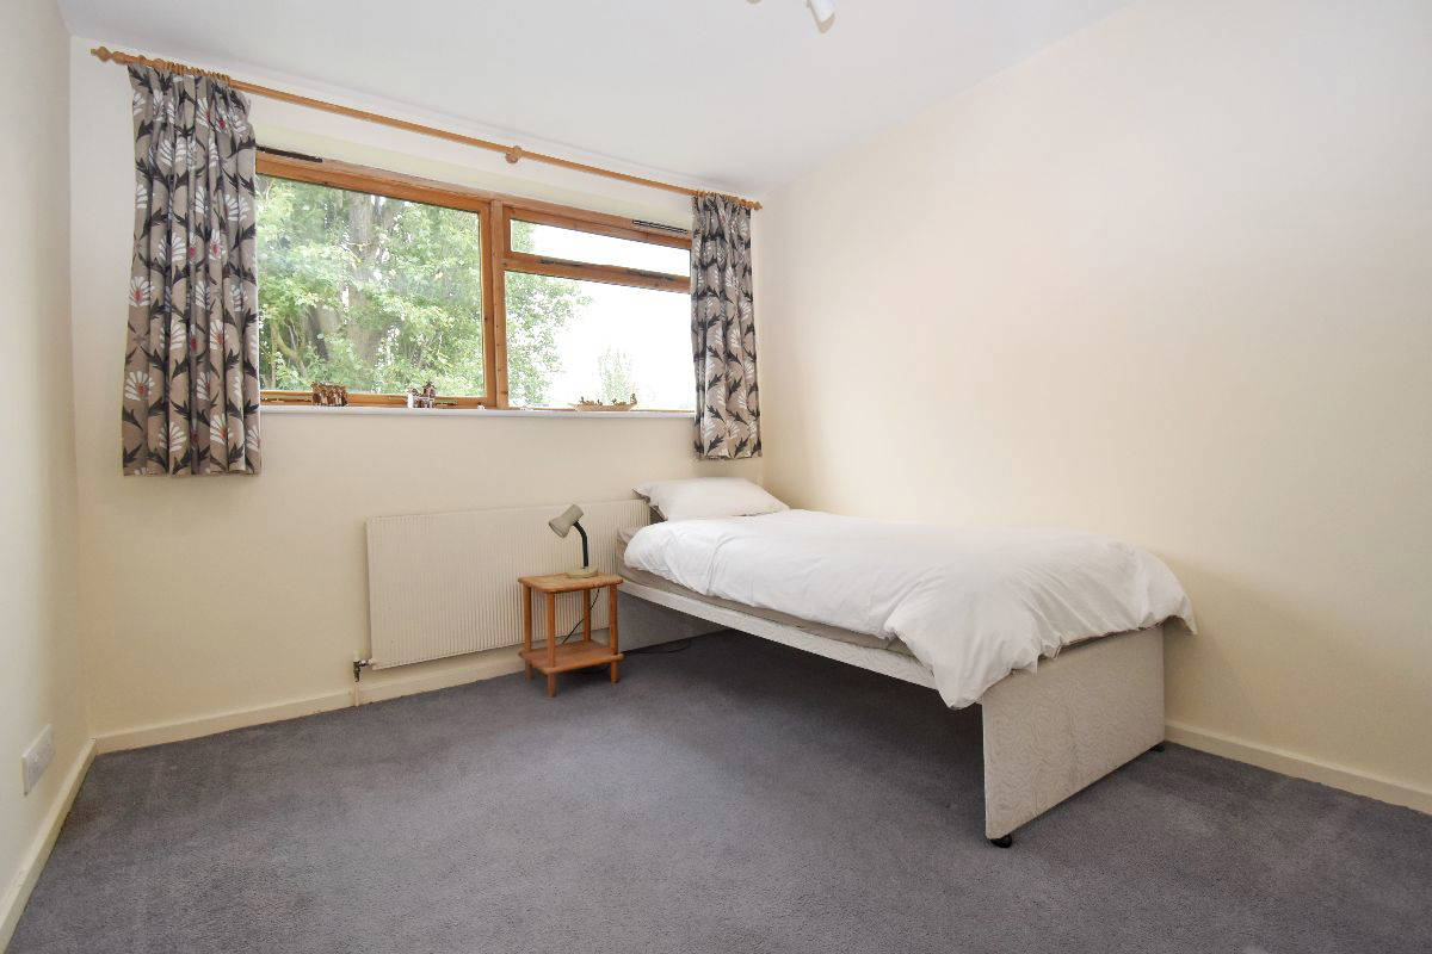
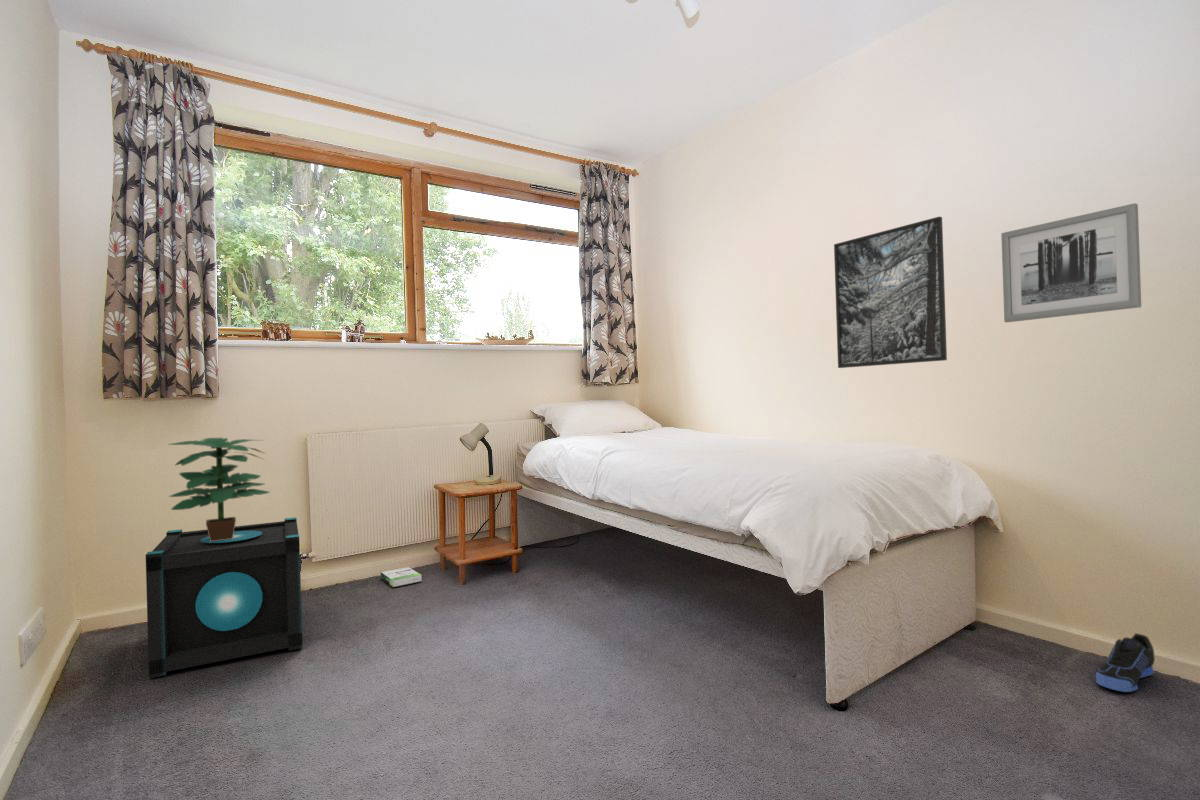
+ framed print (886, 297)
+ speaker (232, 586)
+ sneaker (1124, 660)
+ box (400, 576)
+ wall art (1066, 267)
+ potted plant (221, 484)
